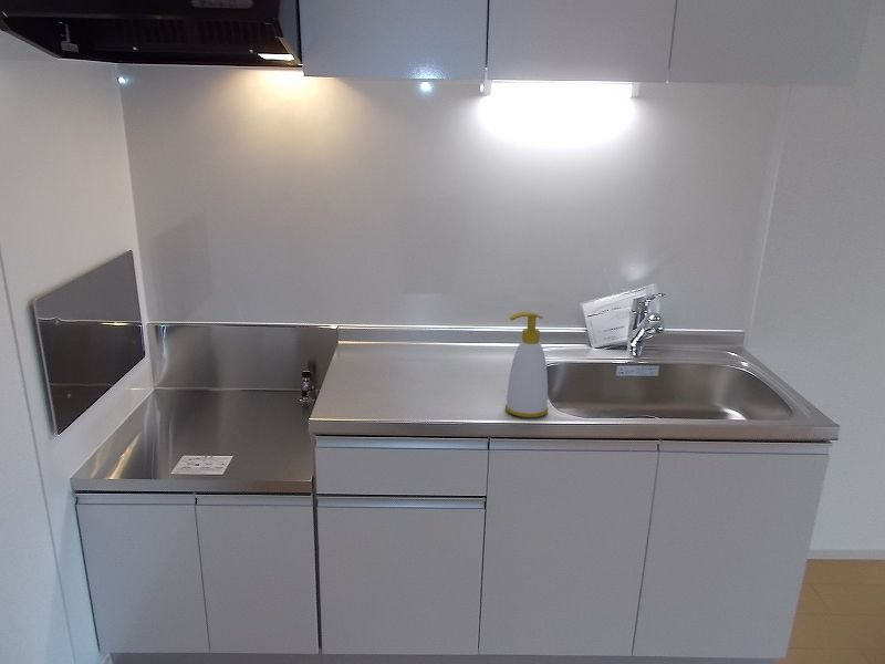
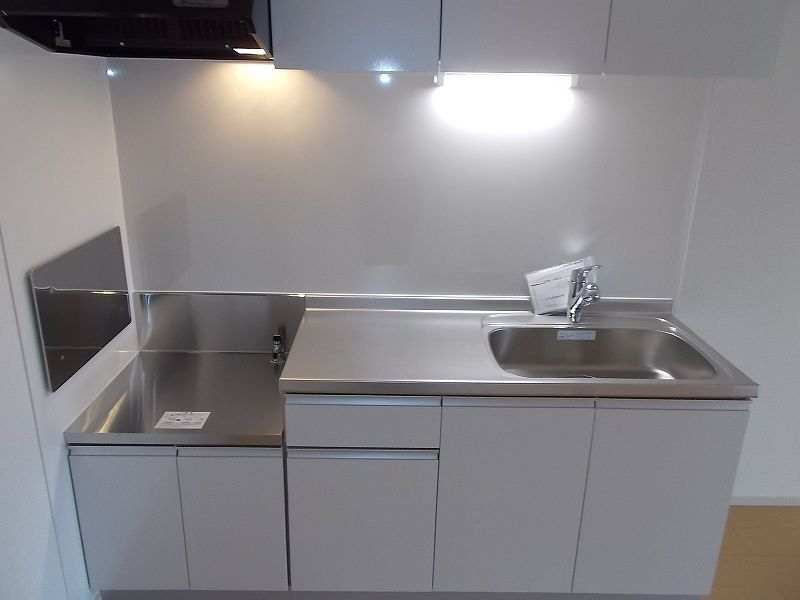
- soap bottle (529, 362)
